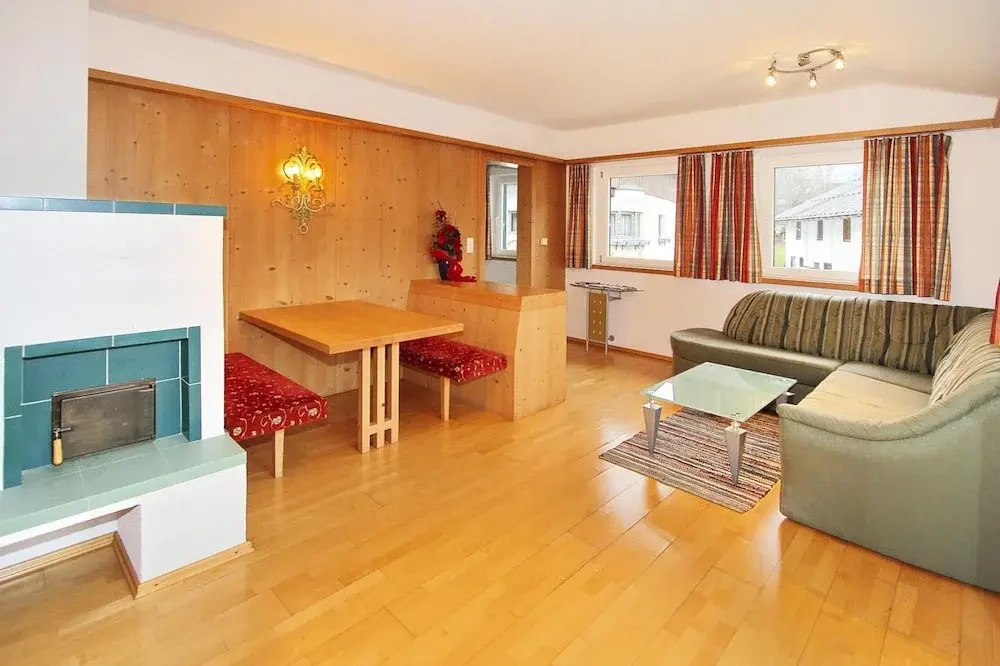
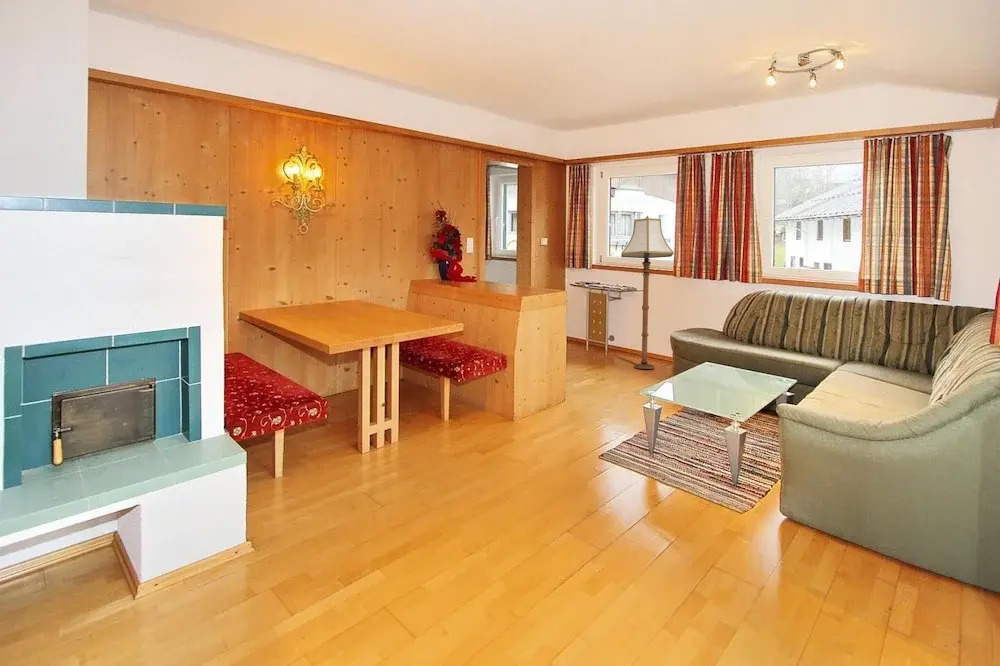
+ floor lamp (645, 292)
